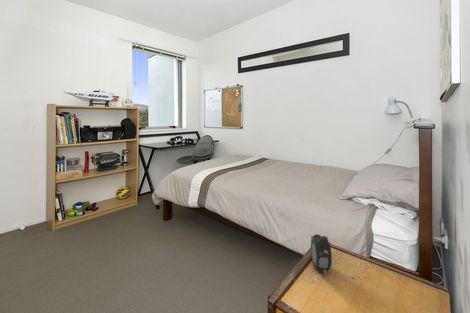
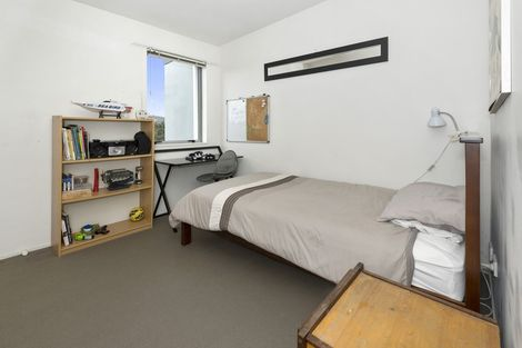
- alarm clock (321, 252)
